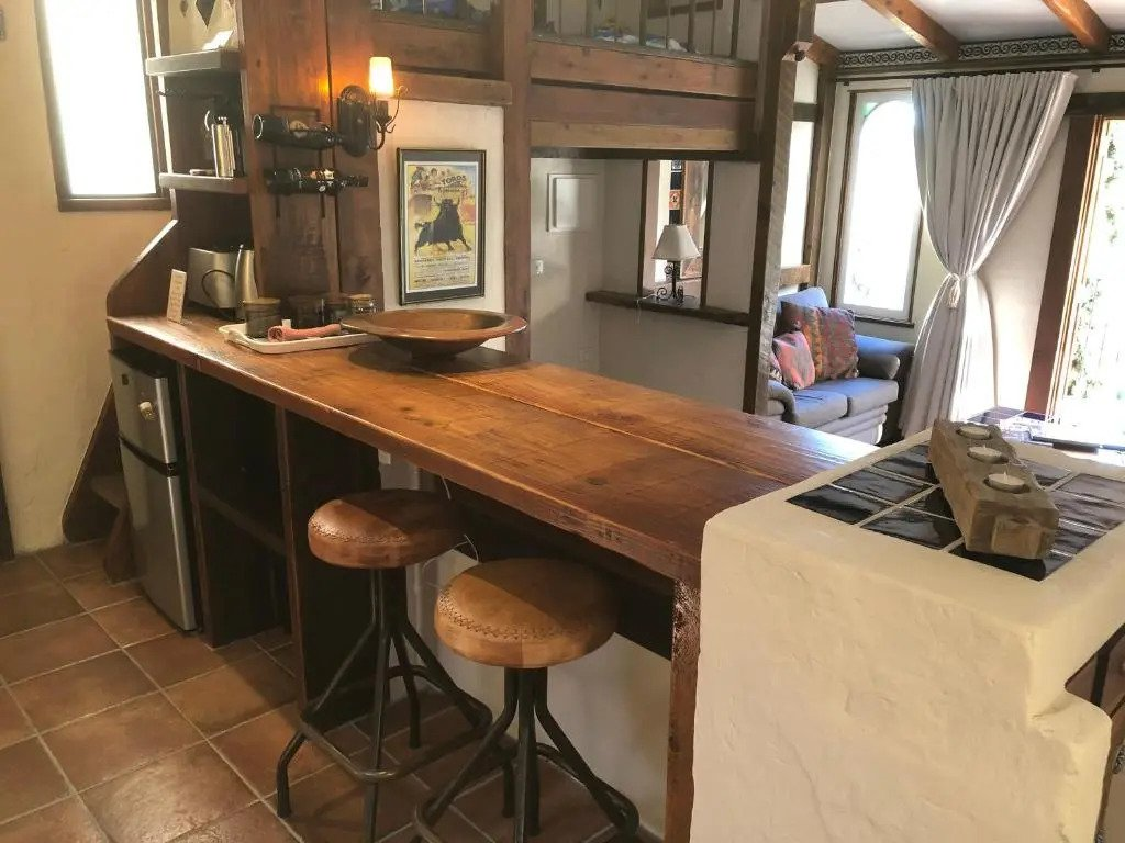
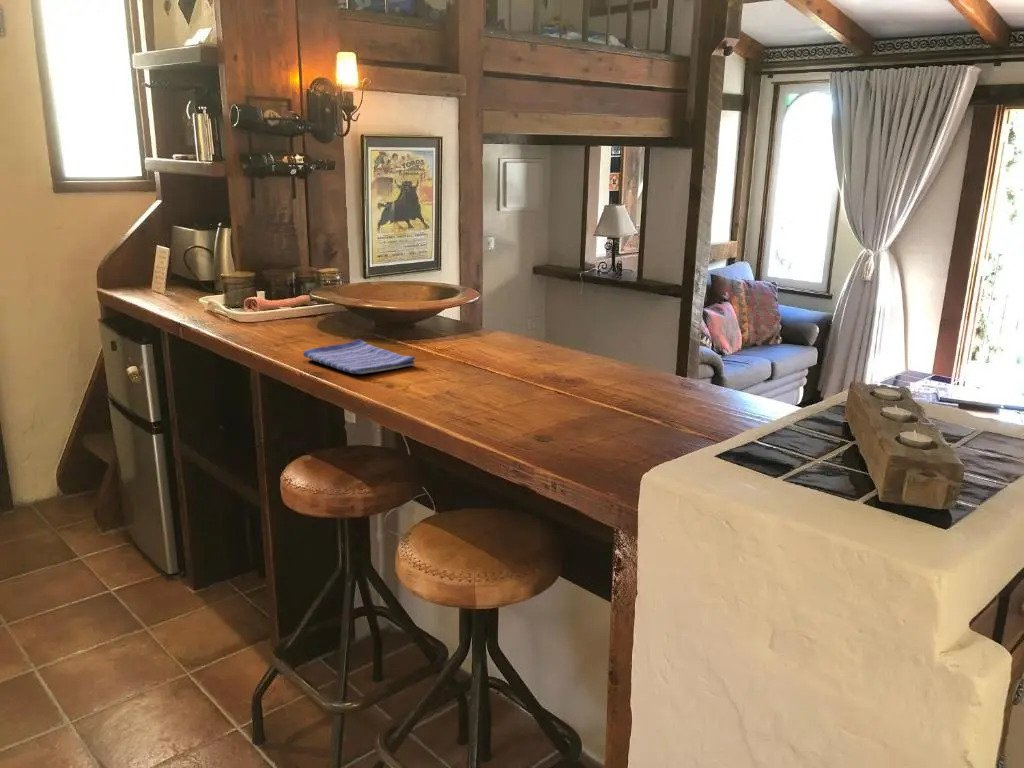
+ dish towel (358, 356)
